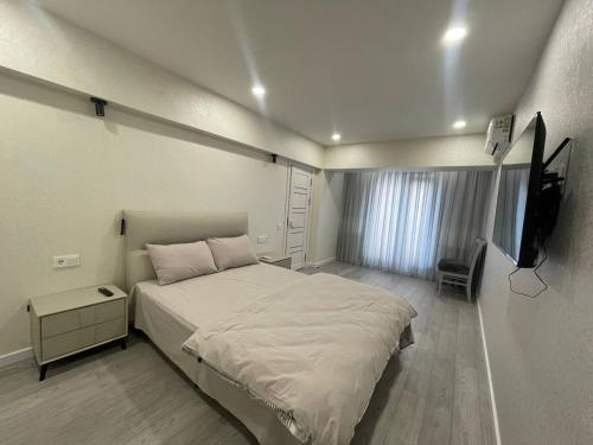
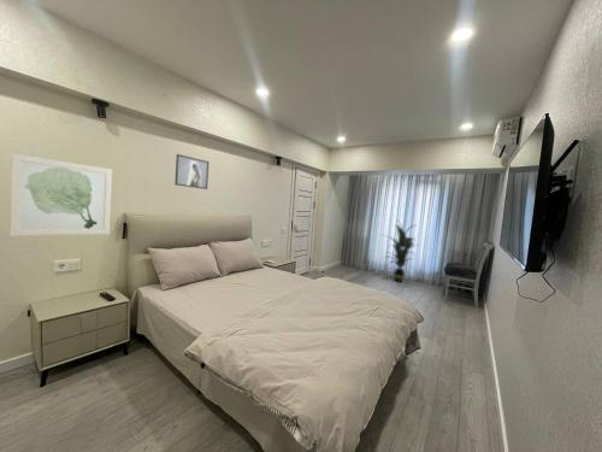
+ wall art (66, 198)
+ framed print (193, 172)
+ indoor plant (399, 250)
